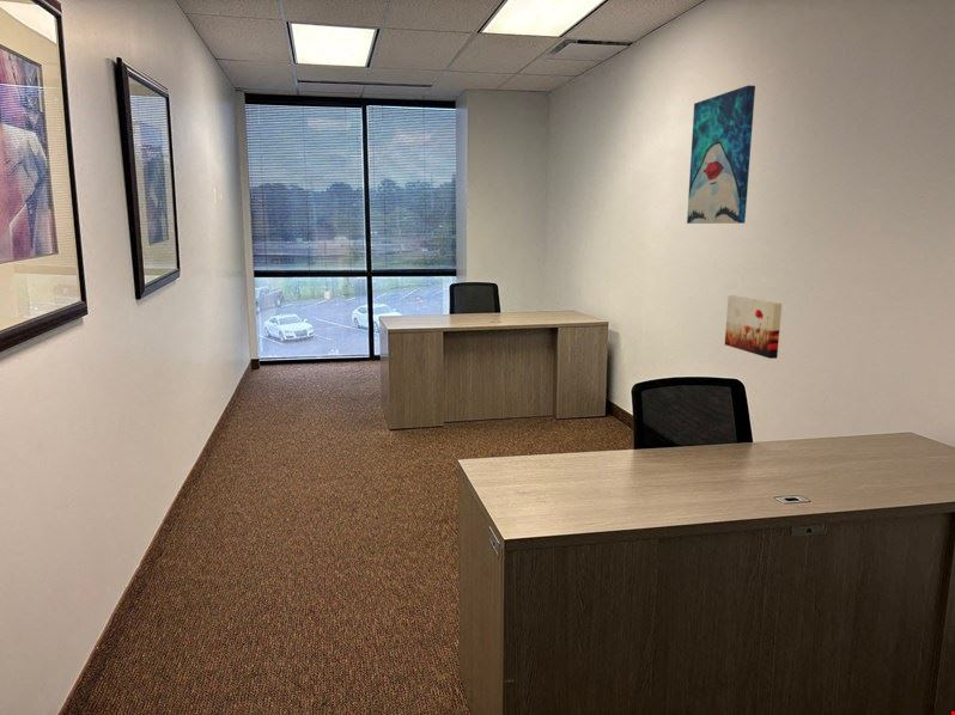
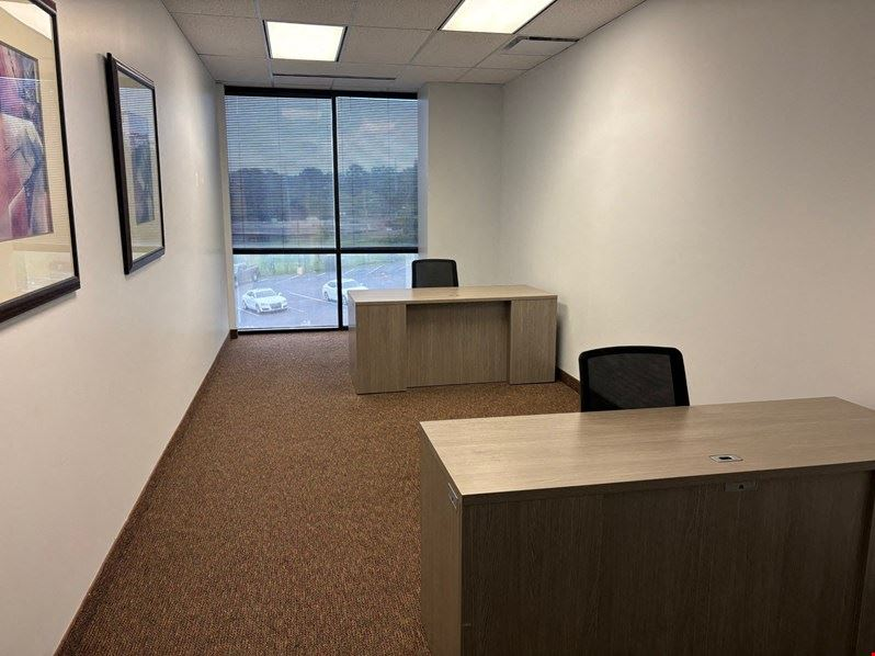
- wall art (750, 325)
- wall art (718, 160)
